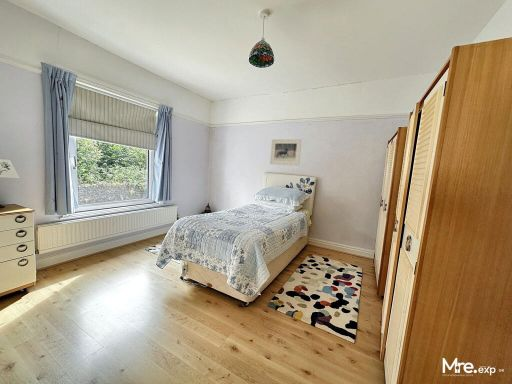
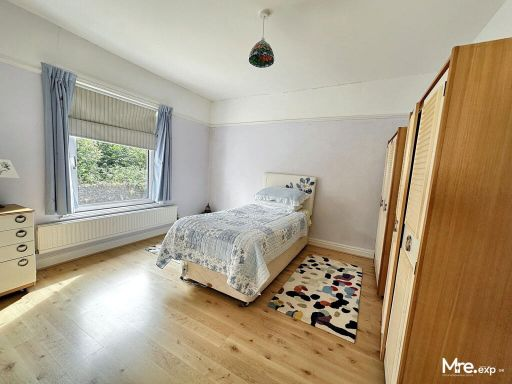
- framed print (285, 152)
